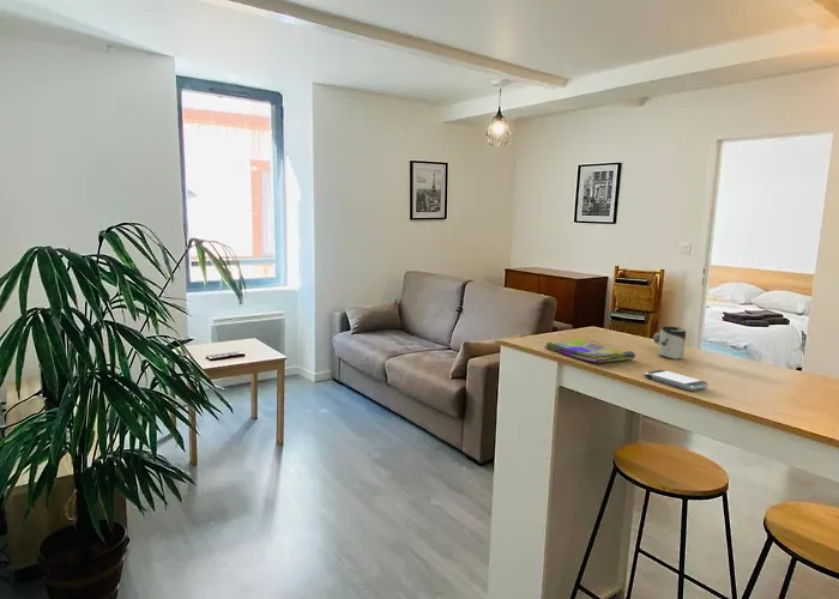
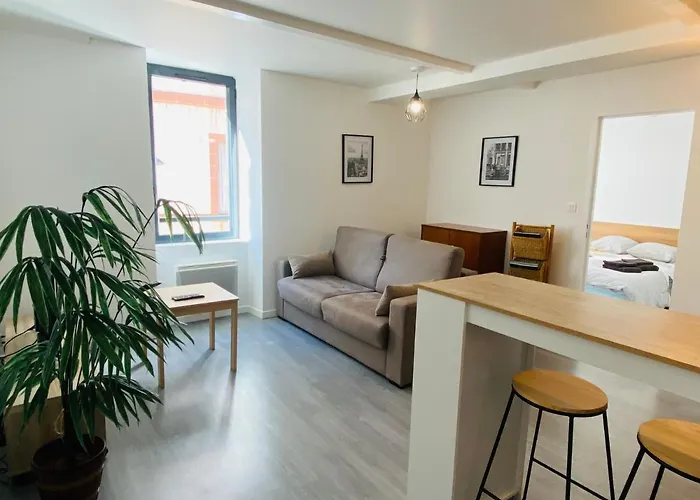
- dish towel (588, 350)
- smartphone (675, 380)
- cup (668, 341)
